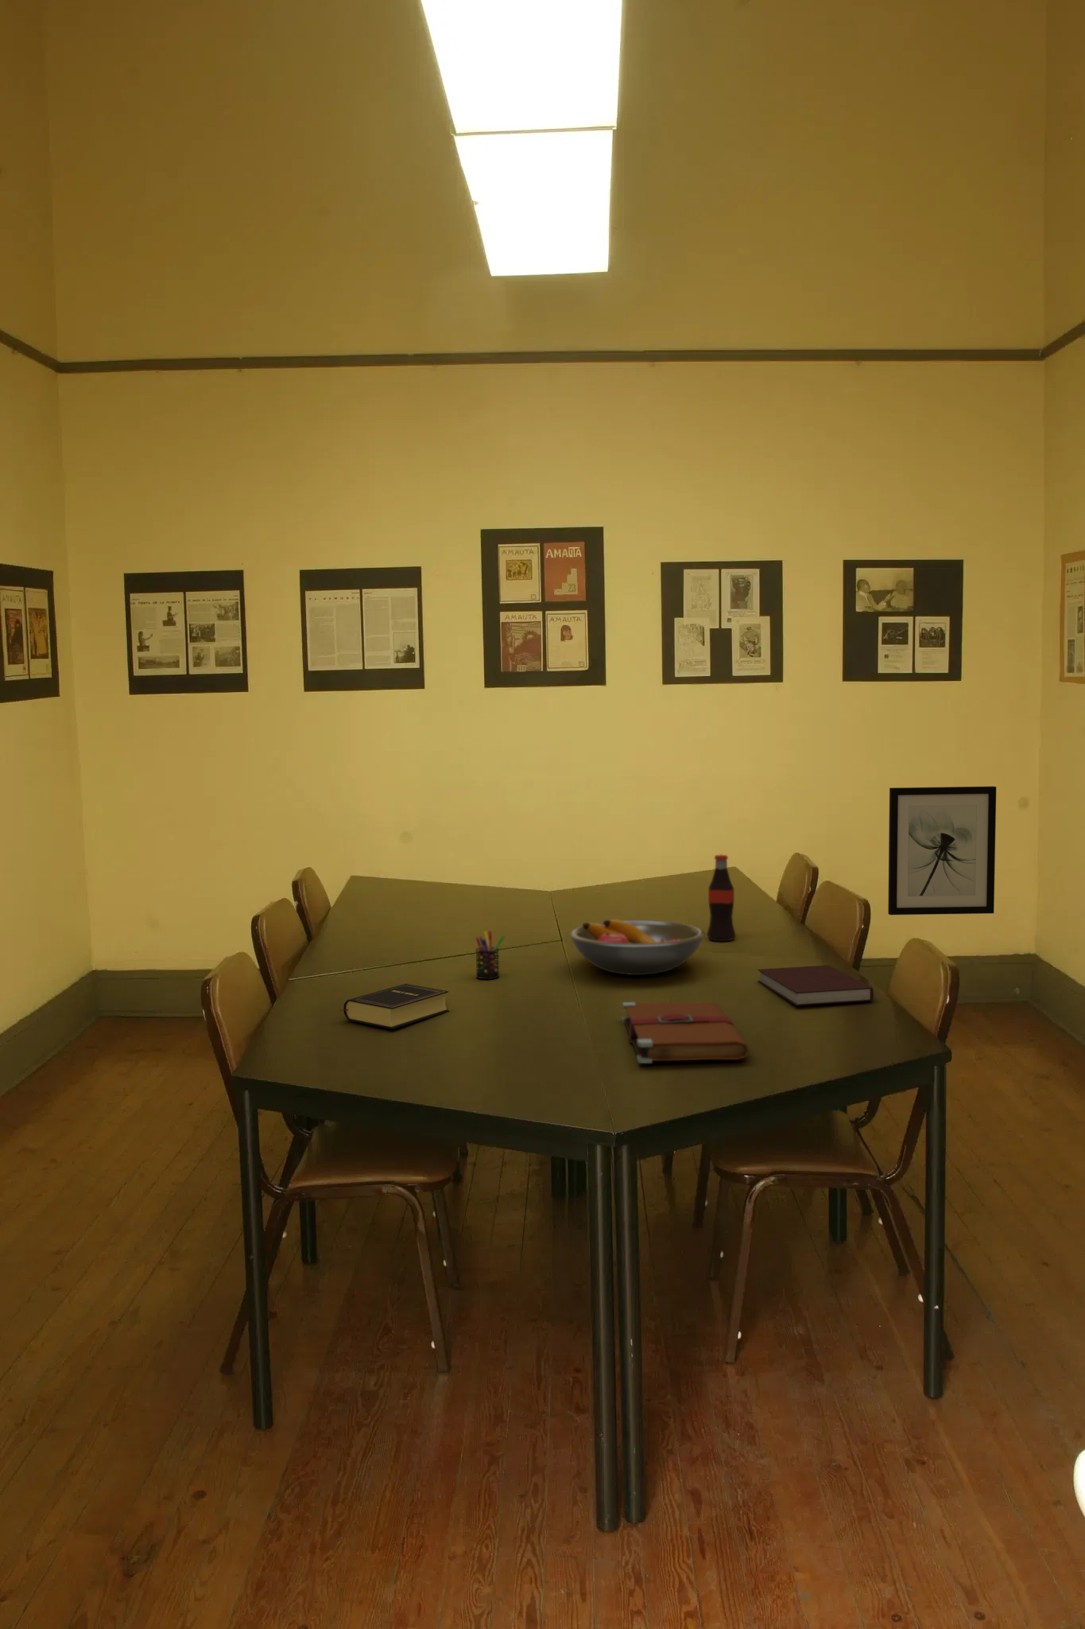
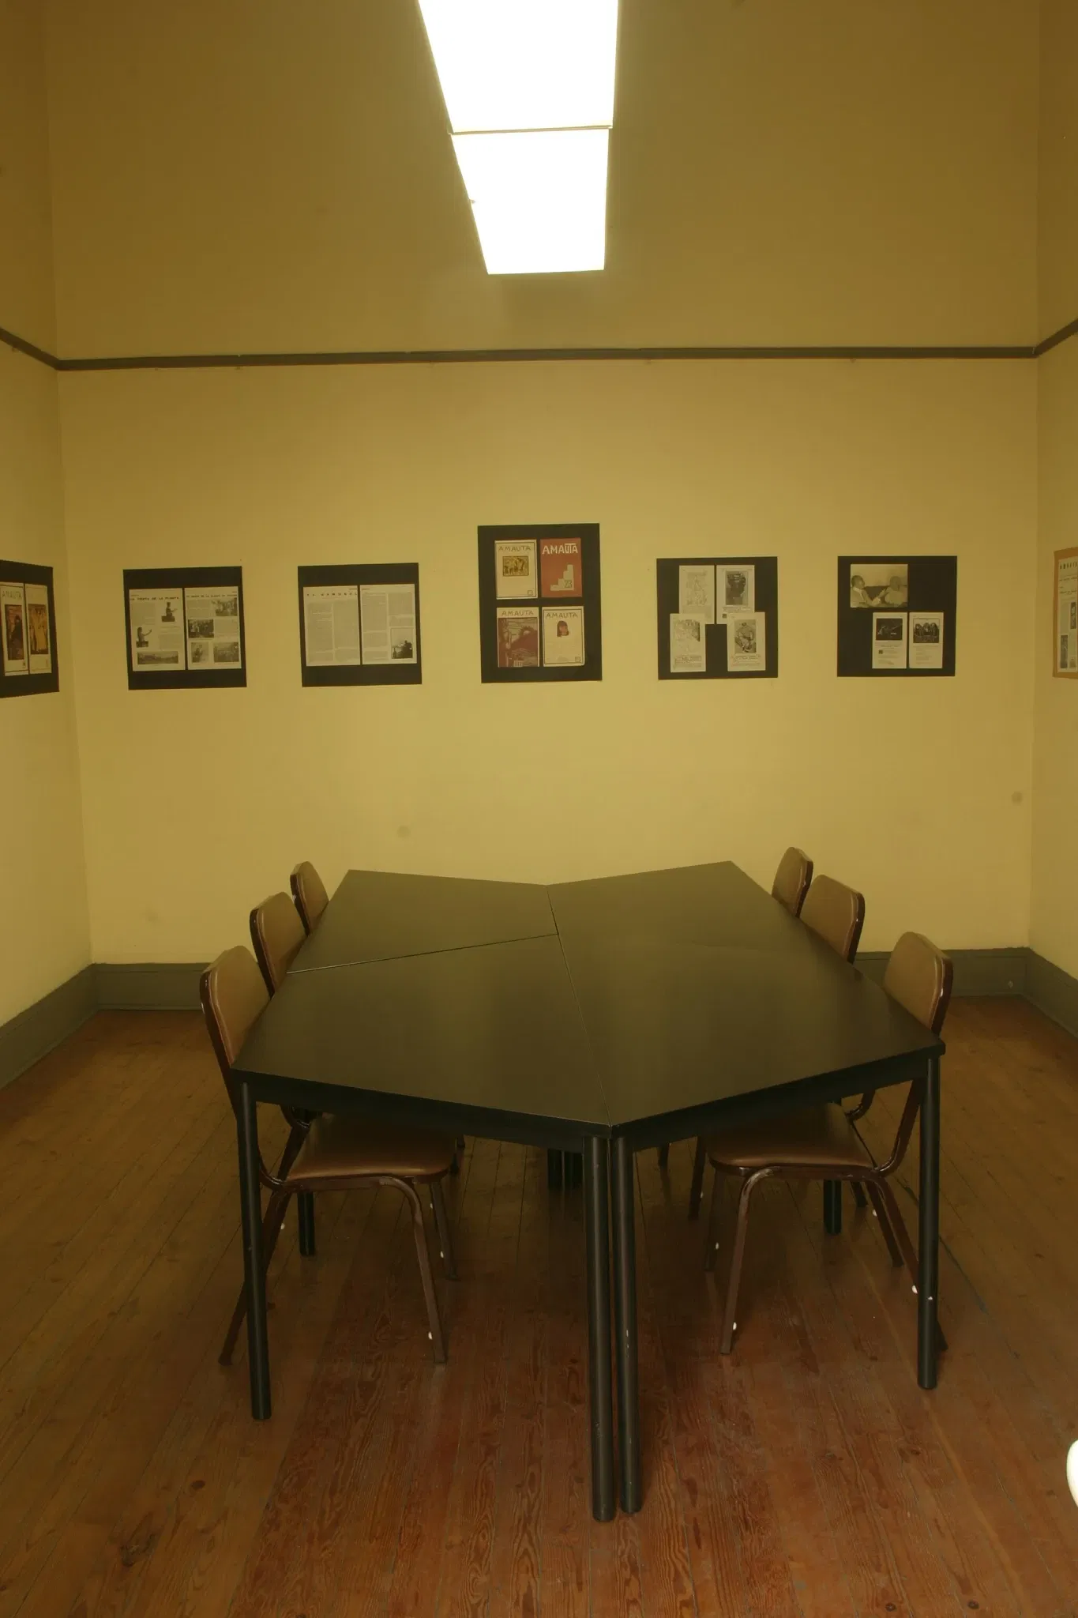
- fruit bowl (637, 946)
- book (395, 1005)
- notebook (814, 983)
- book (681, 1026)
- pen holder (489, 952)
- bottle (721, 896)
- wall art (941, 850)
